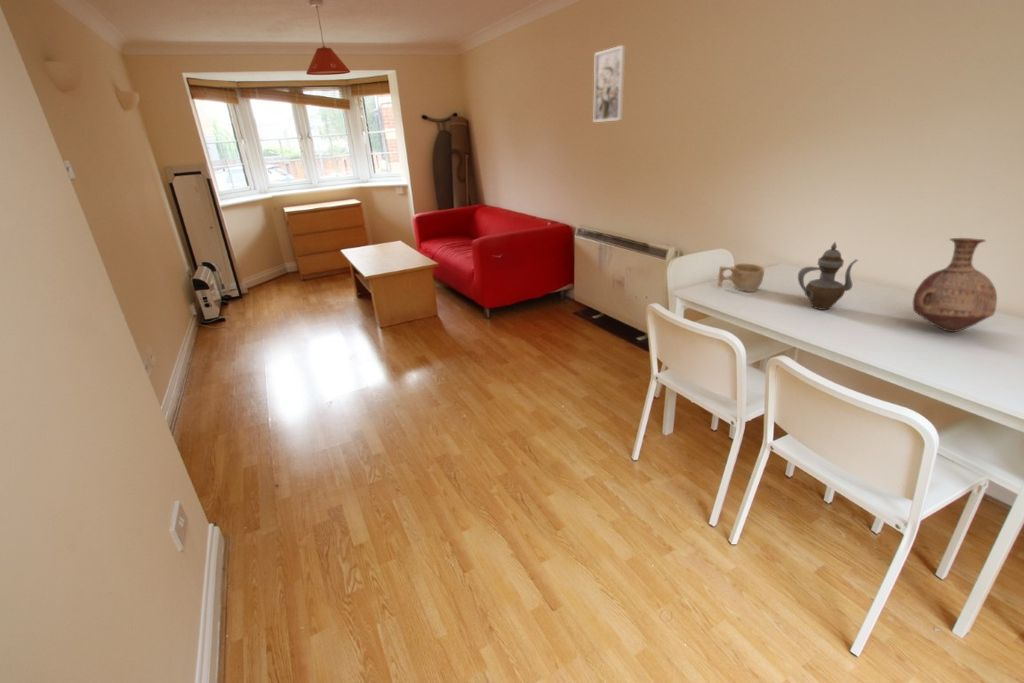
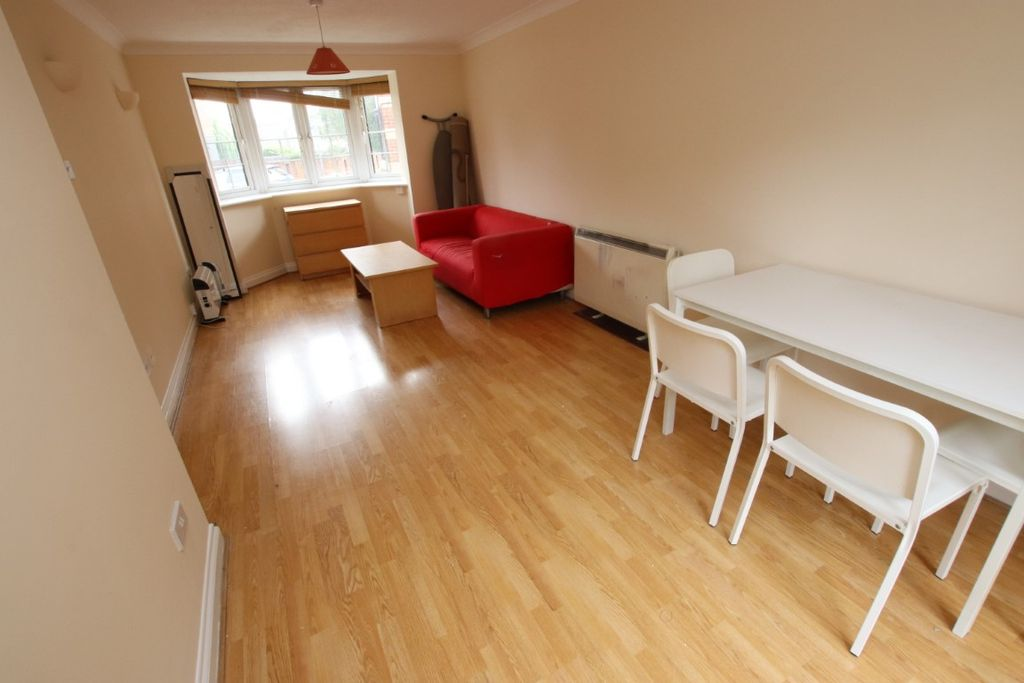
- cup (740, 277)
- wall art (608, 86)
- teapot (826, 275)
- vase (958, 286)
